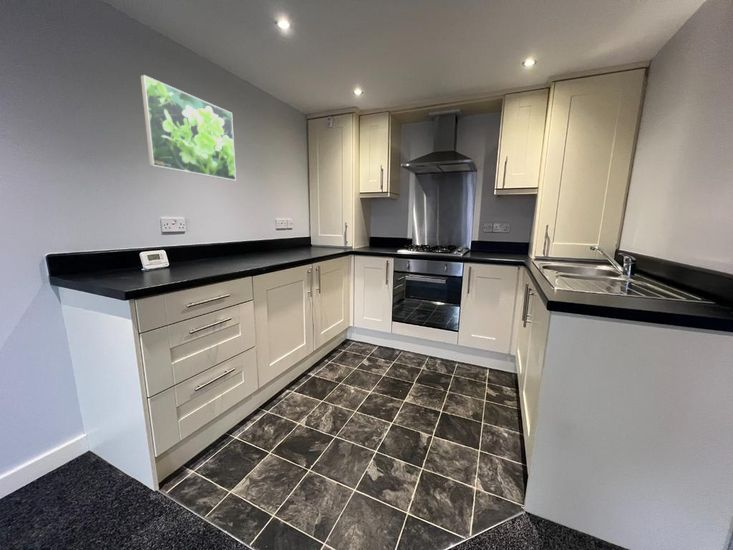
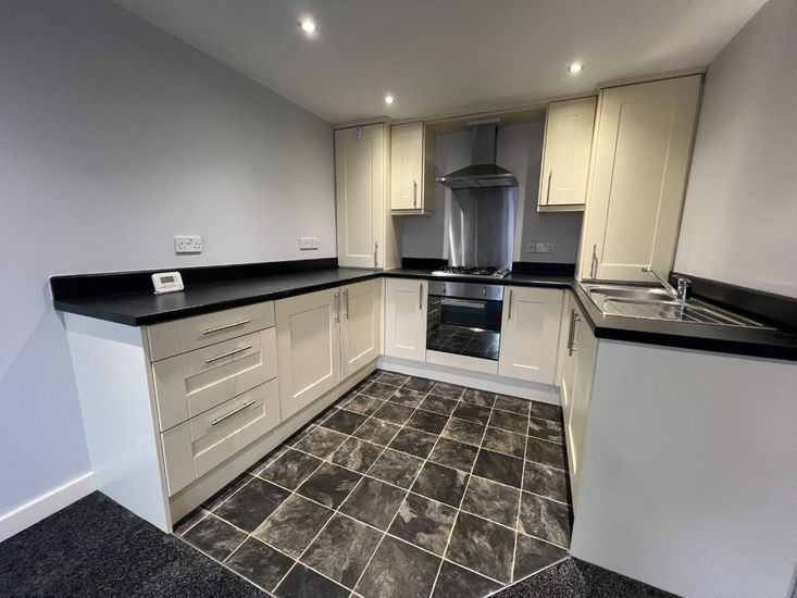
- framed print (195, 136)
